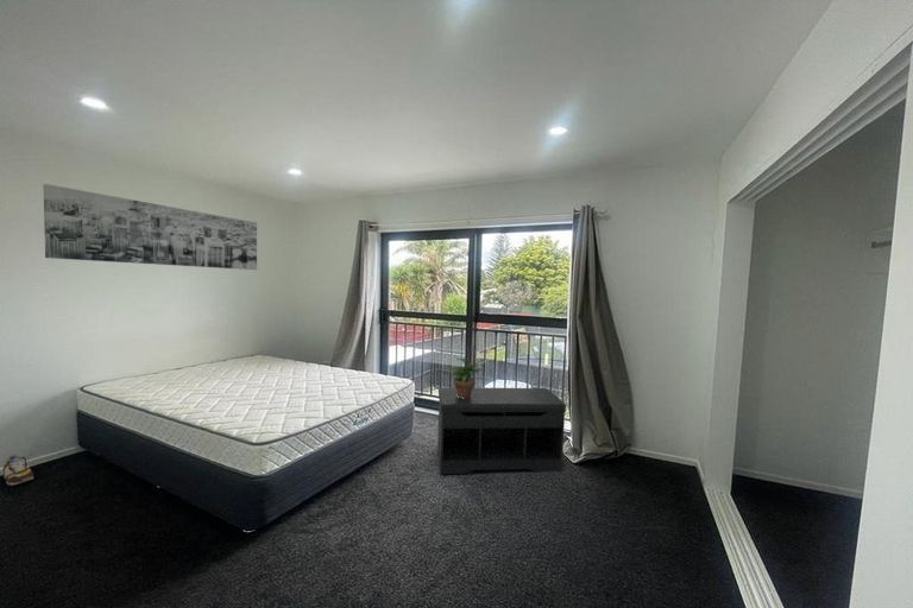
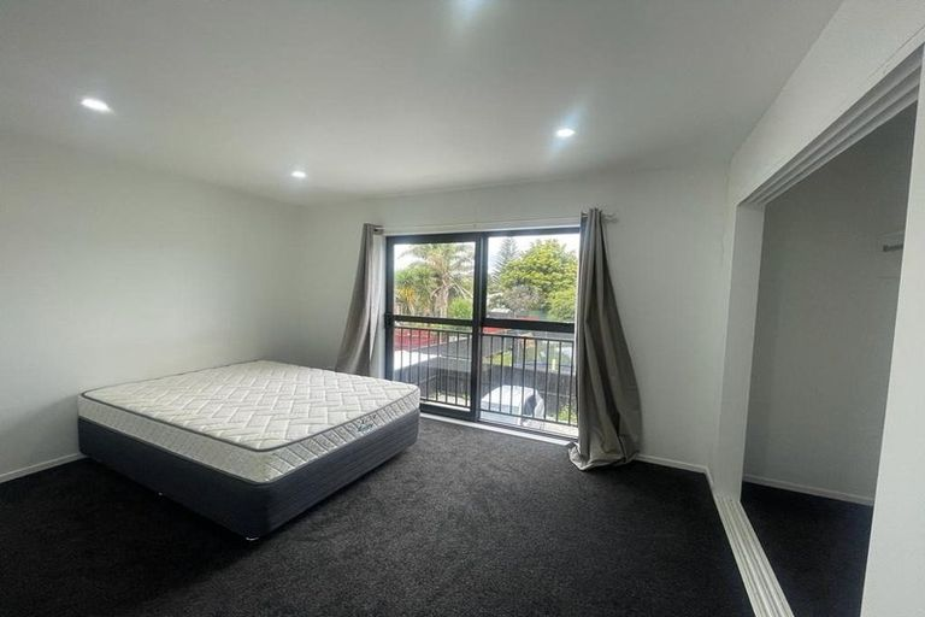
- potted plant (466, 375)
- bench (497, 426)
- wall art (172, 236)
- shoe (17, 468)
